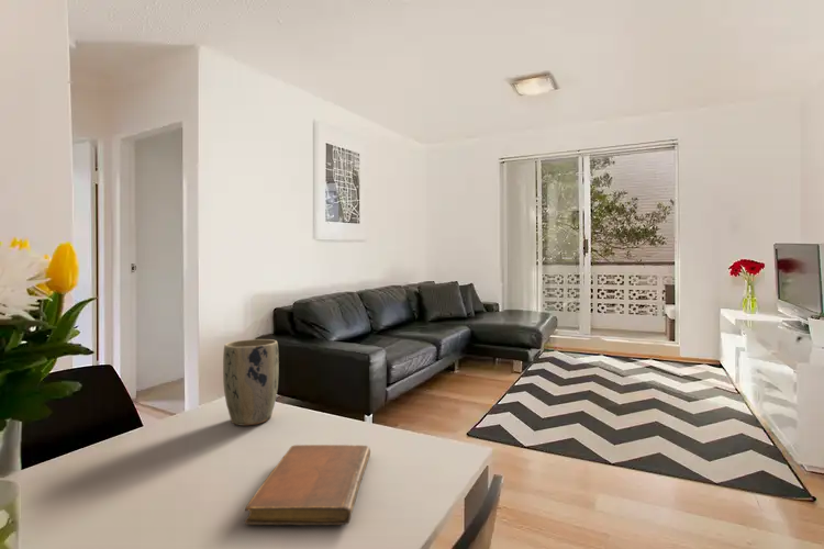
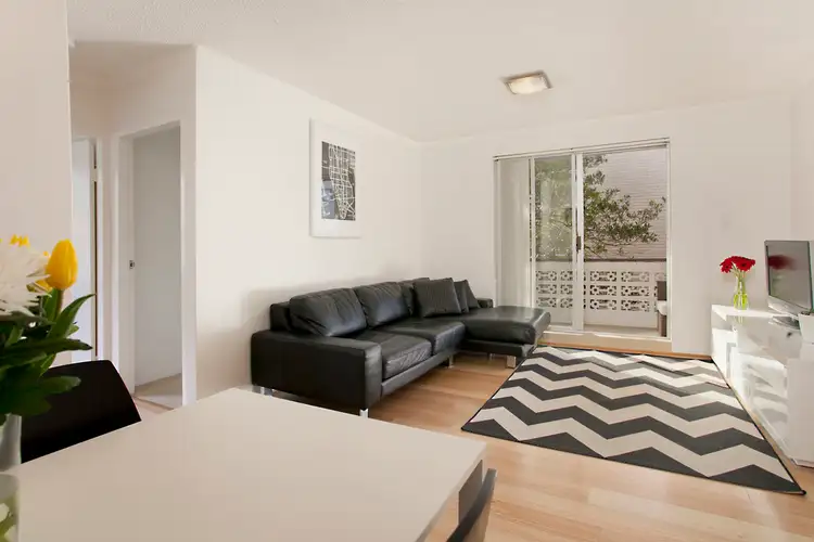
- notebook (316, 478)
- plant pot (252, 381)
